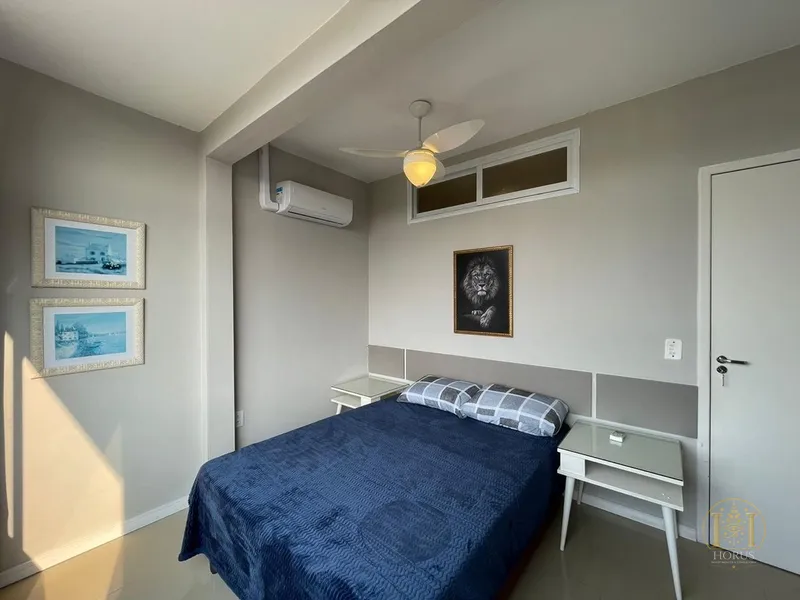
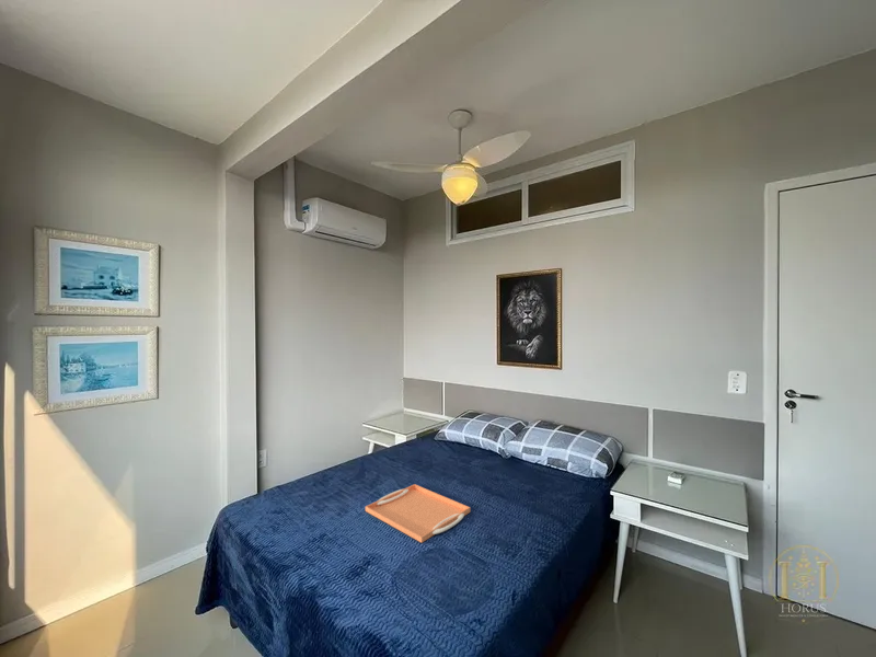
+ serving tray (417, 509)
